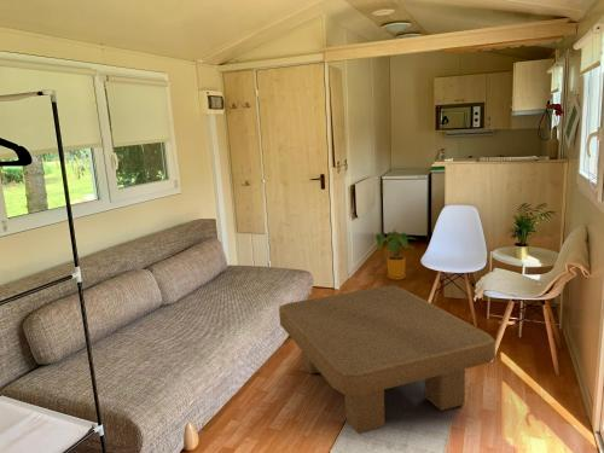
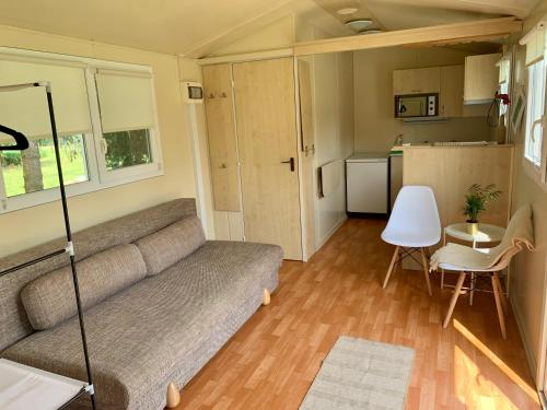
- house plant (397, 252)
- coffee table (374, 352)
